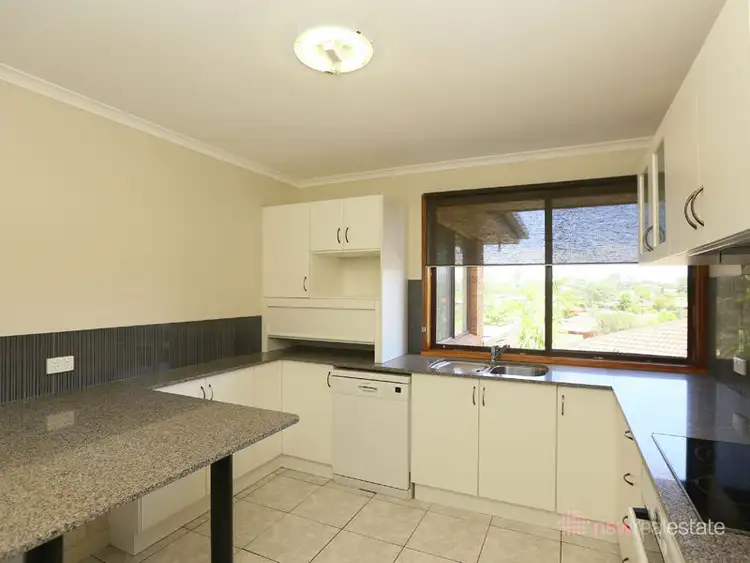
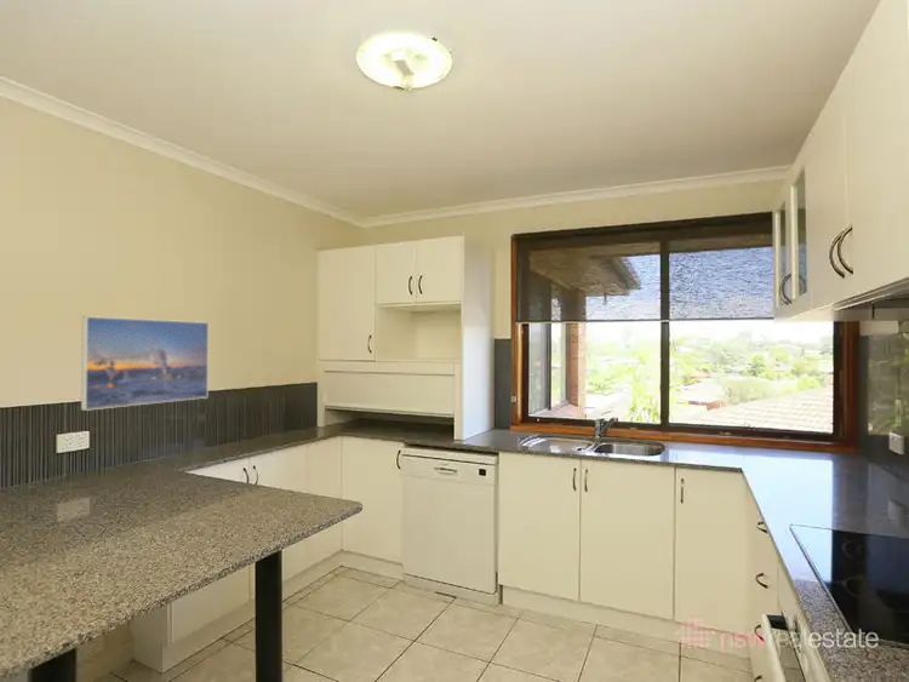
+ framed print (152, 361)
